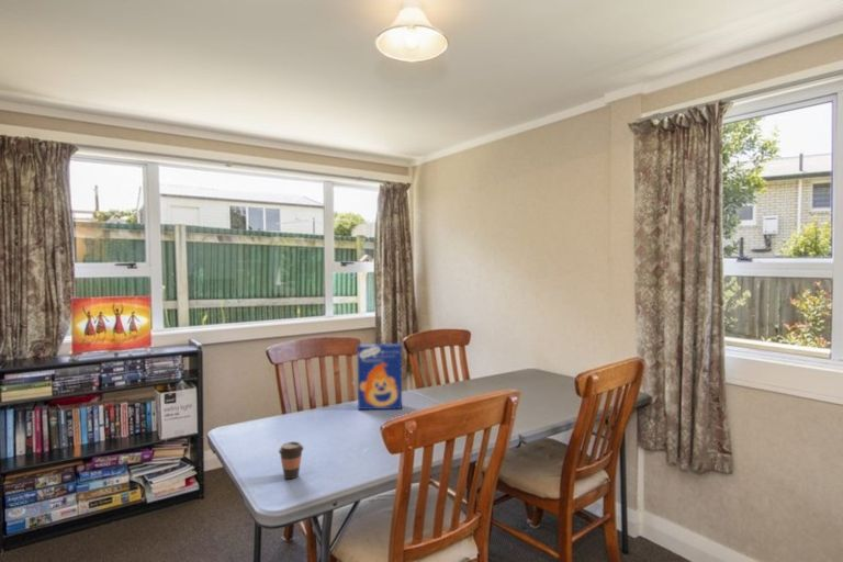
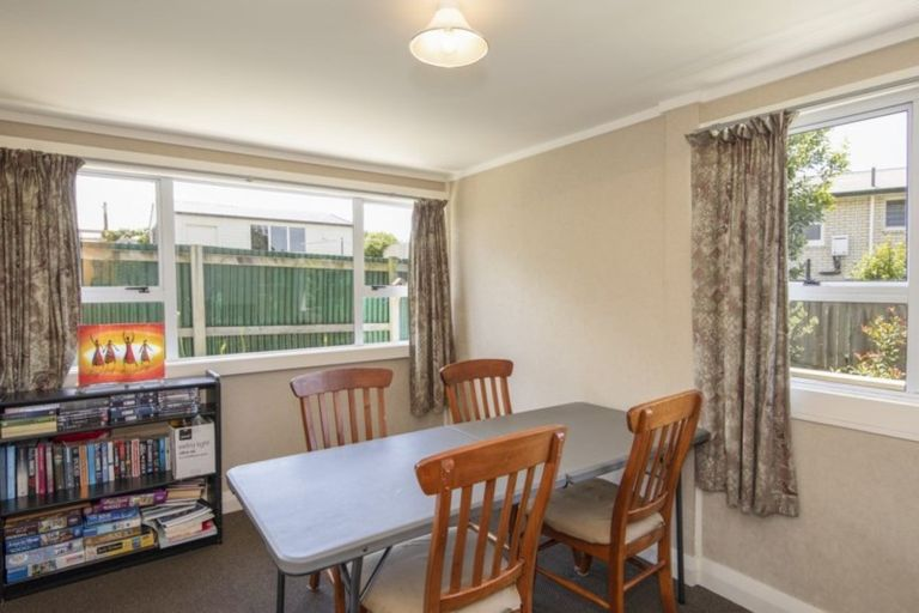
- cereal box (380, 375)
- coffee cup (291, 460)
